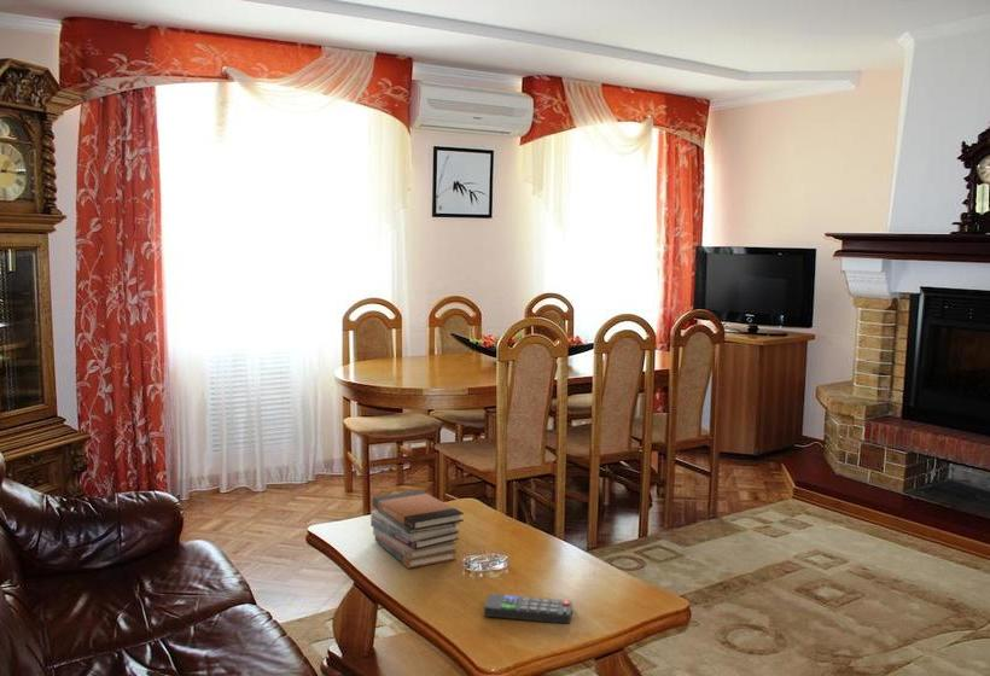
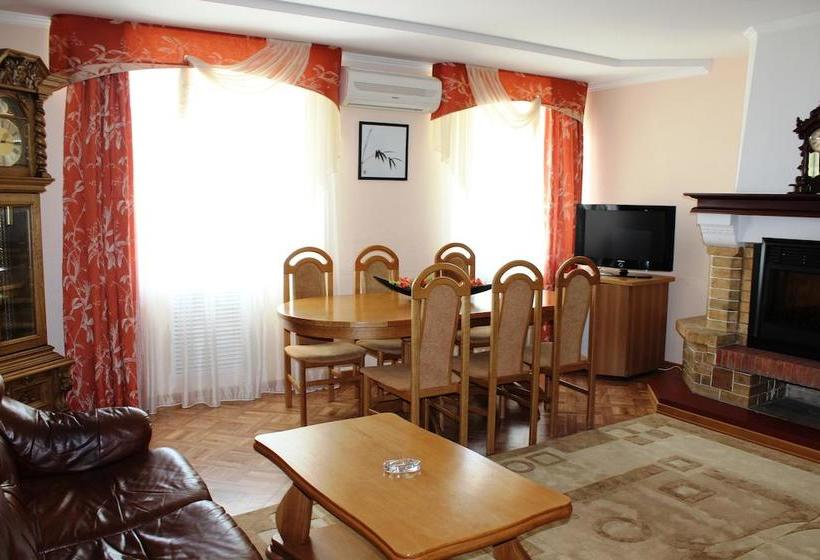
- book stack (414, 526)
- remote control (528, 607)
